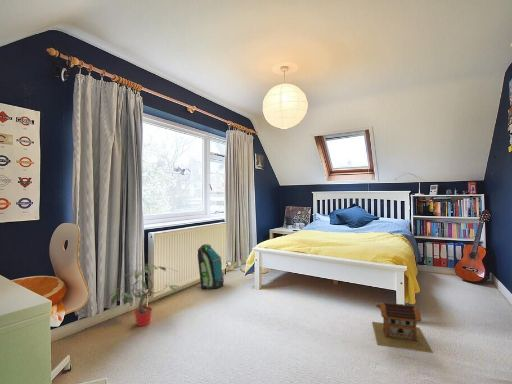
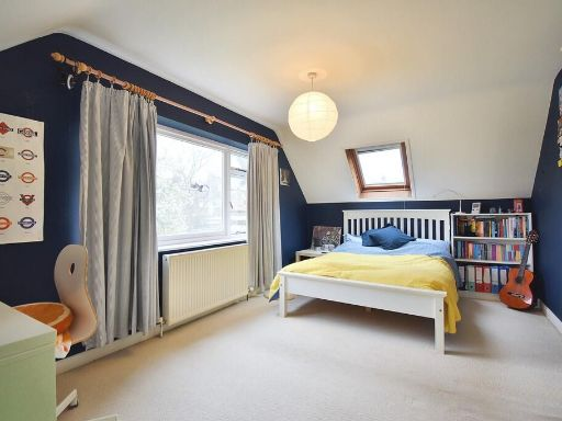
- potted plant (146, 293)
- backpack (209, 265)
- toy house (399, 320)
